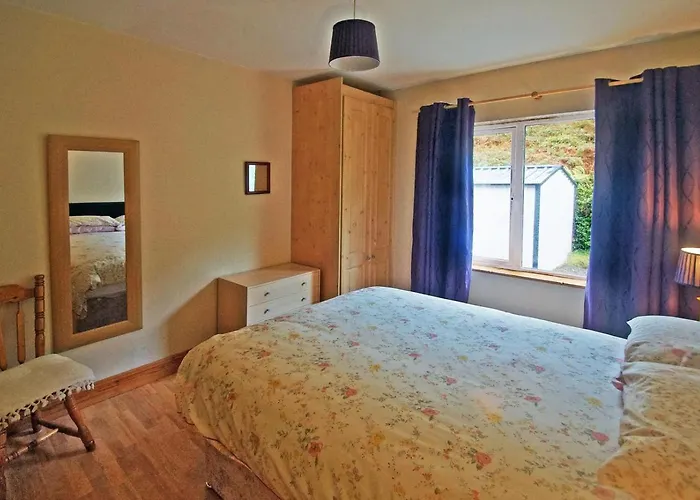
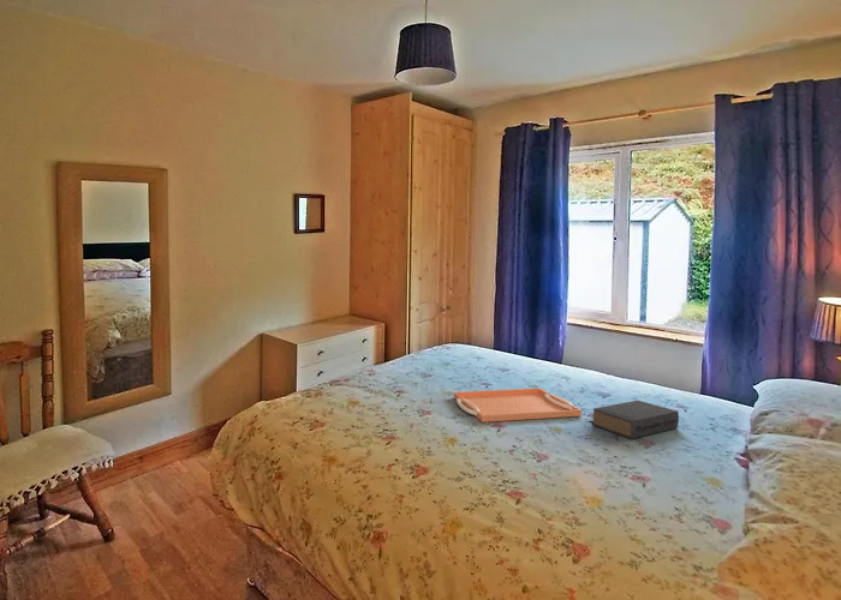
+ book (634, 418)
+ serving tray (513, 403)
